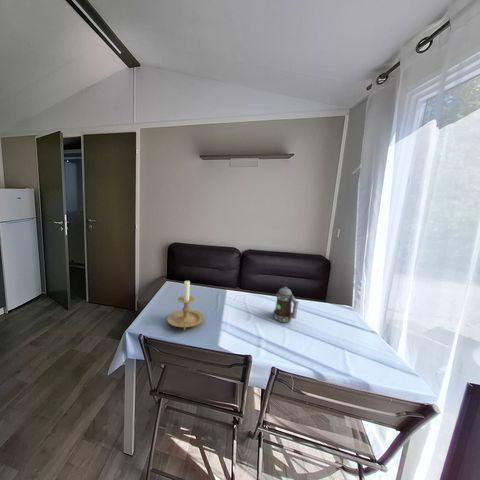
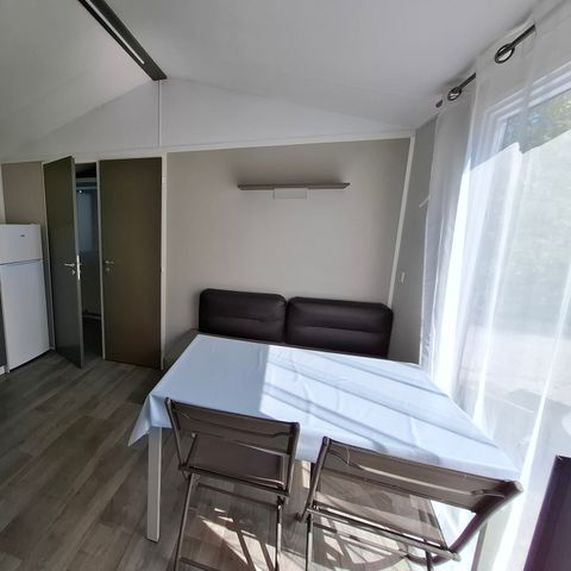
- mug (286, 303)
- candle holder (186, 301)
